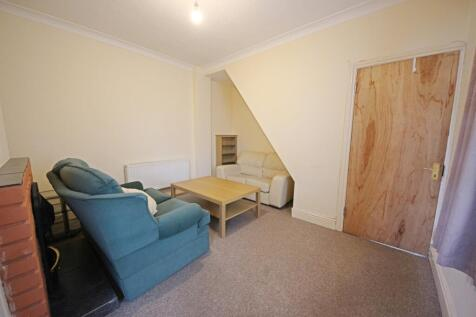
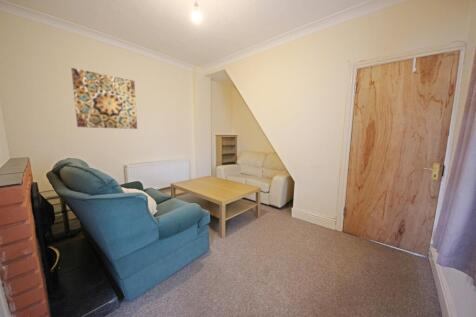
+ wall art (108, 102)
